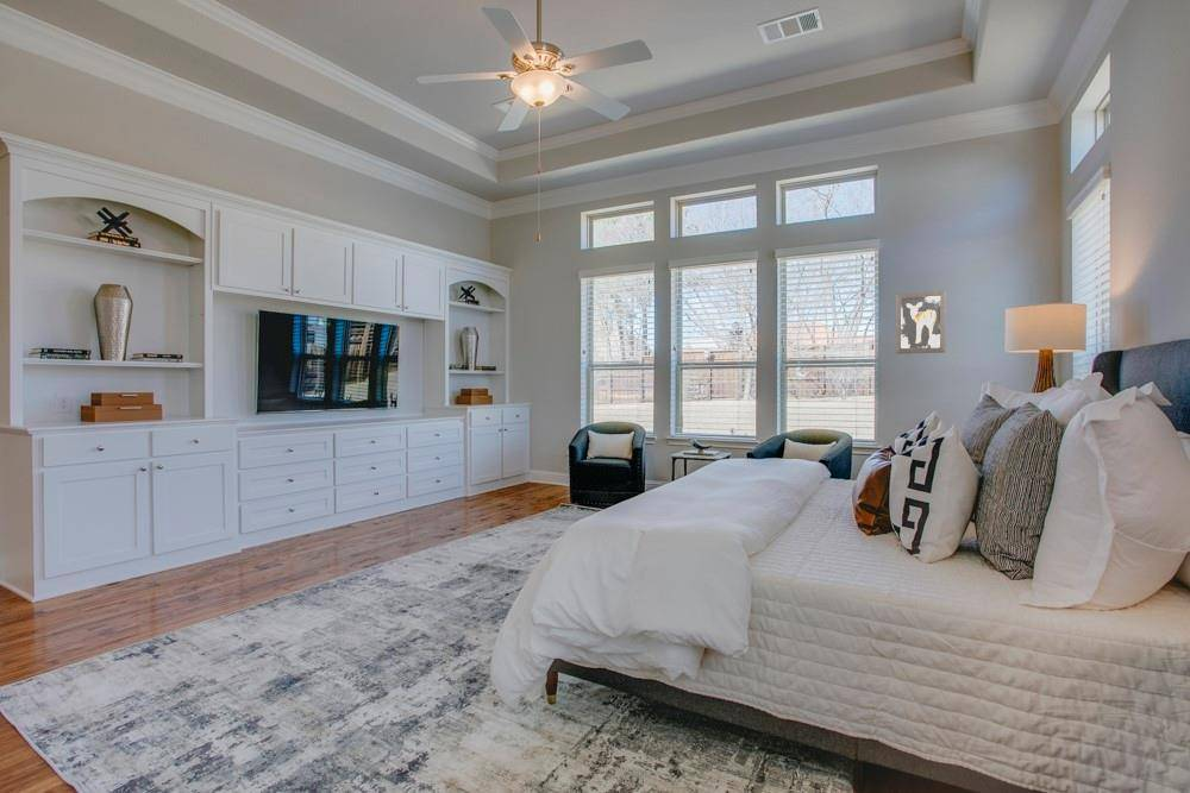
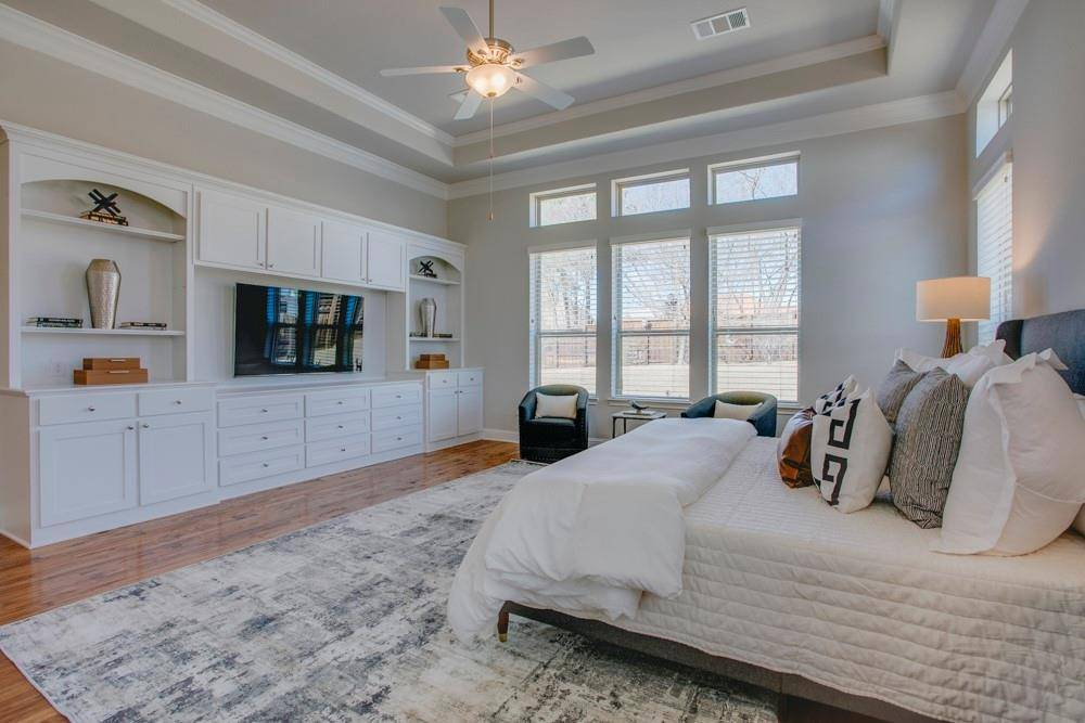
- wall art (920, 322)
